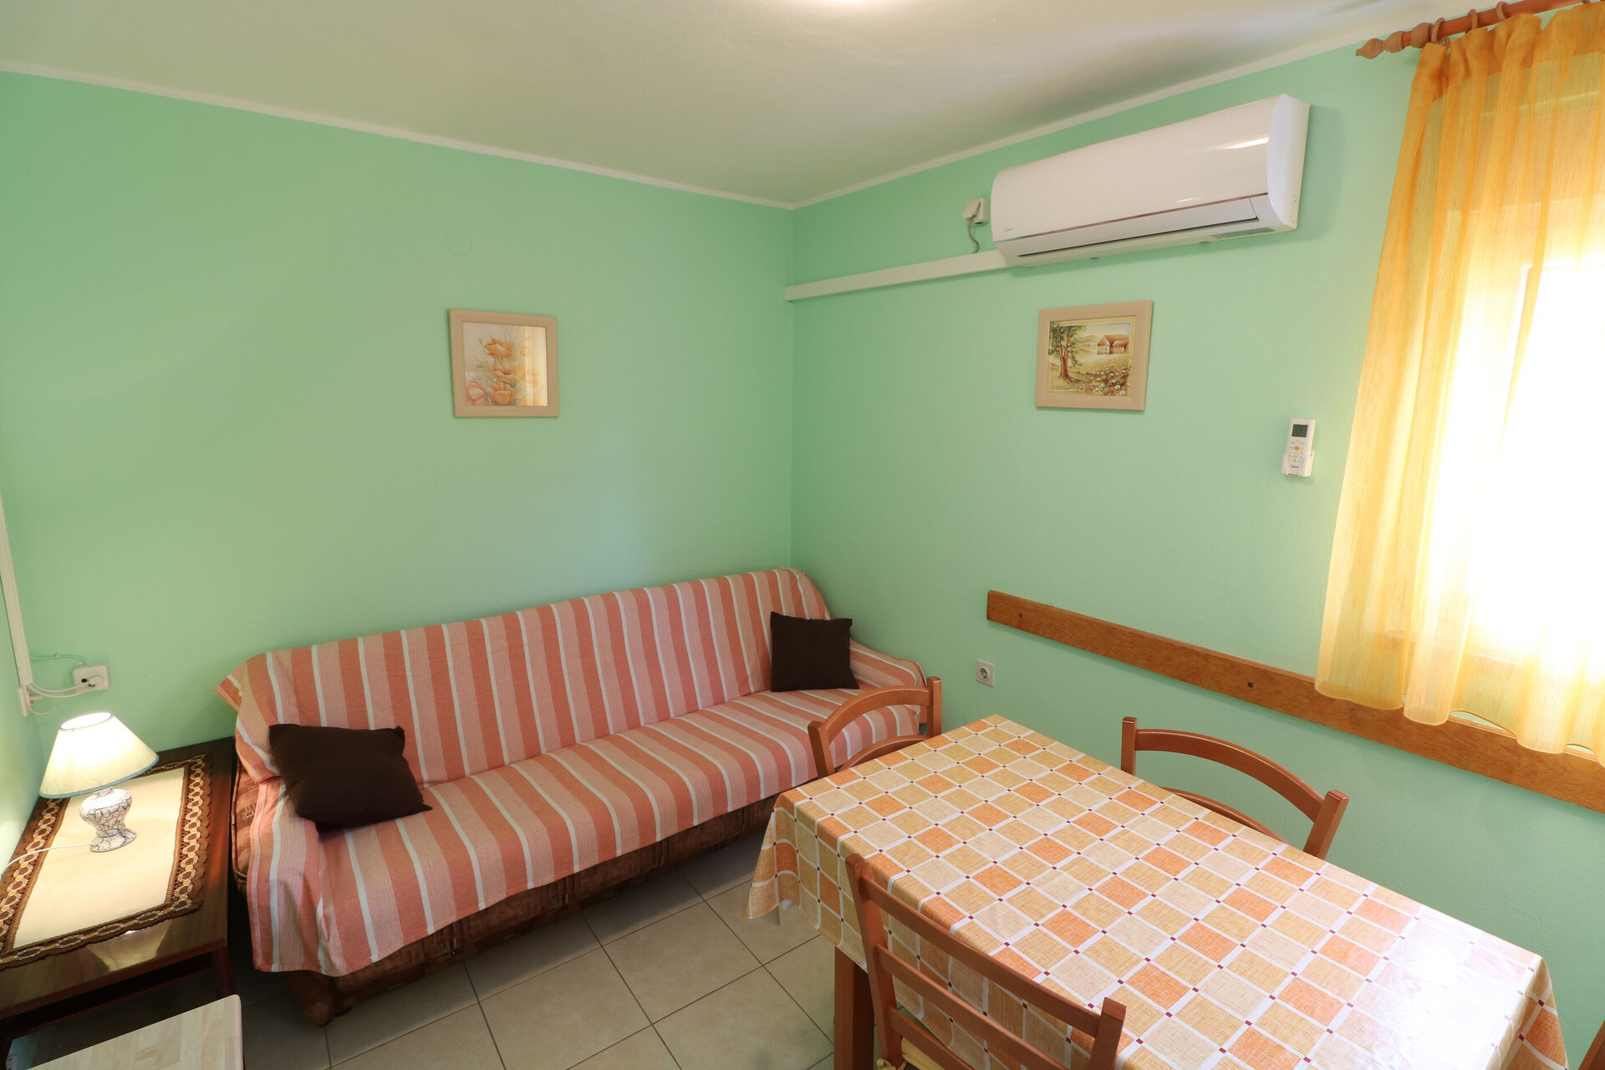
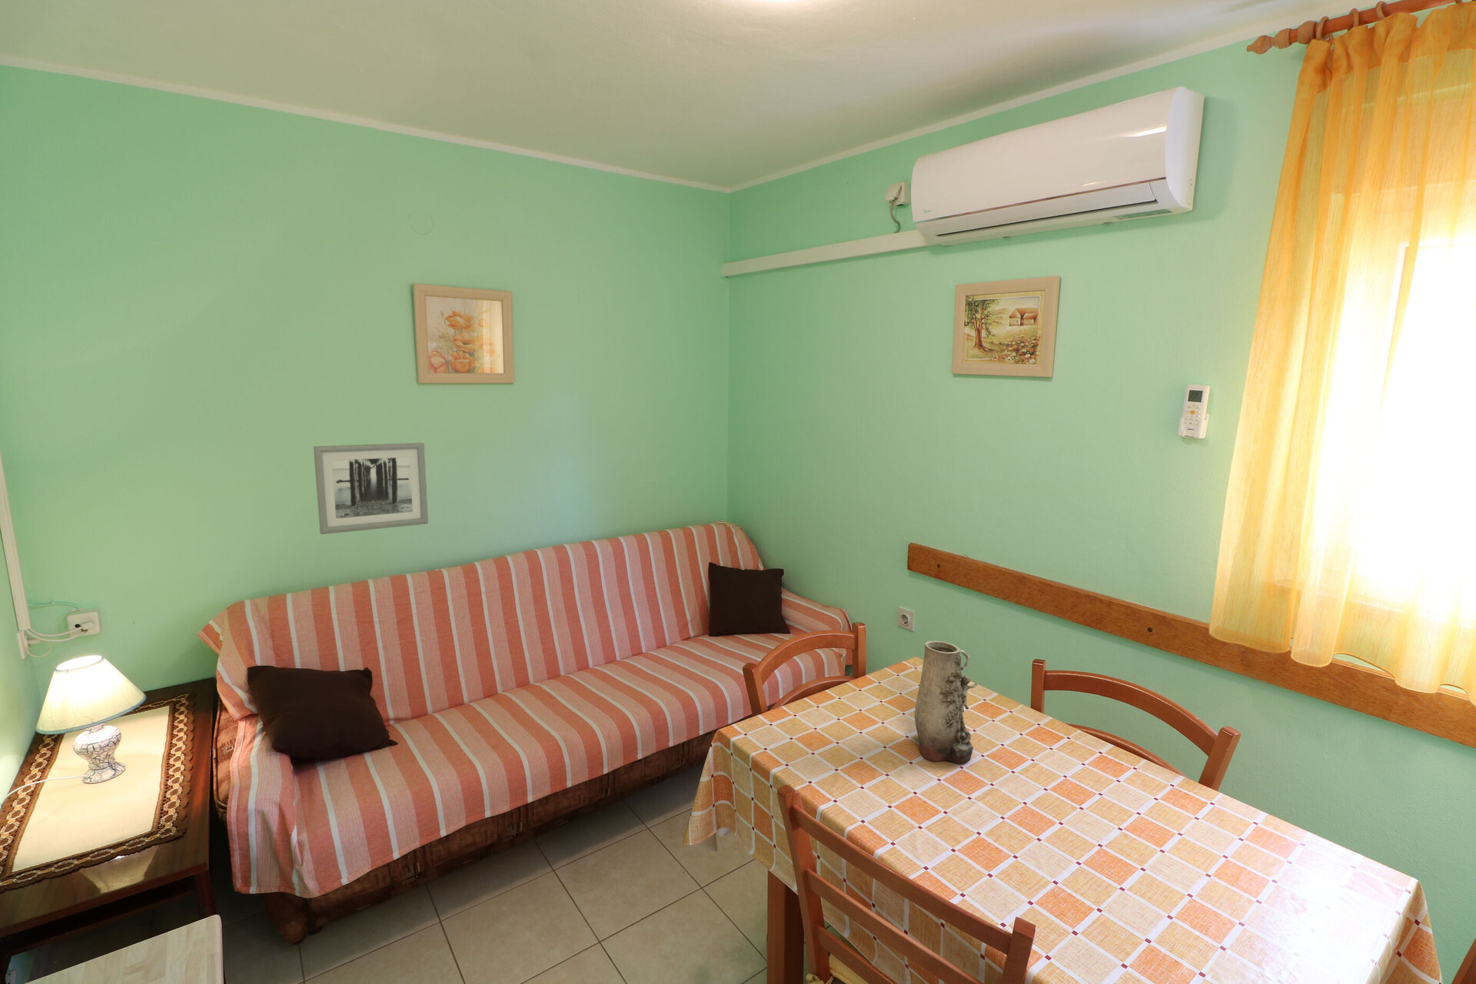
+ wall art (373, 487)
+ vase (946, 700)
